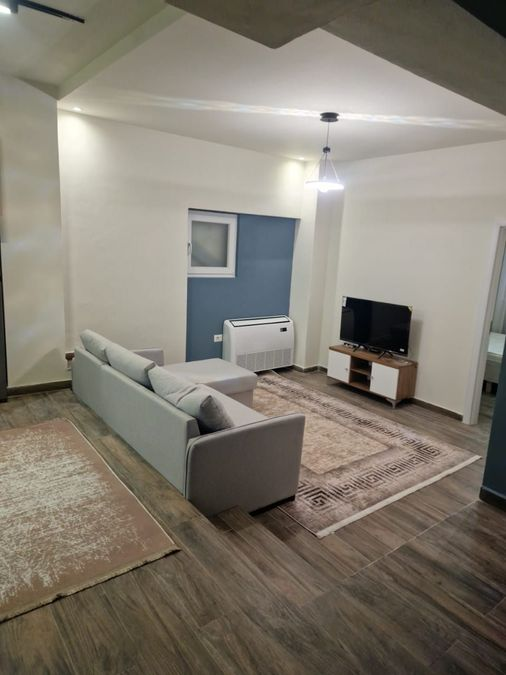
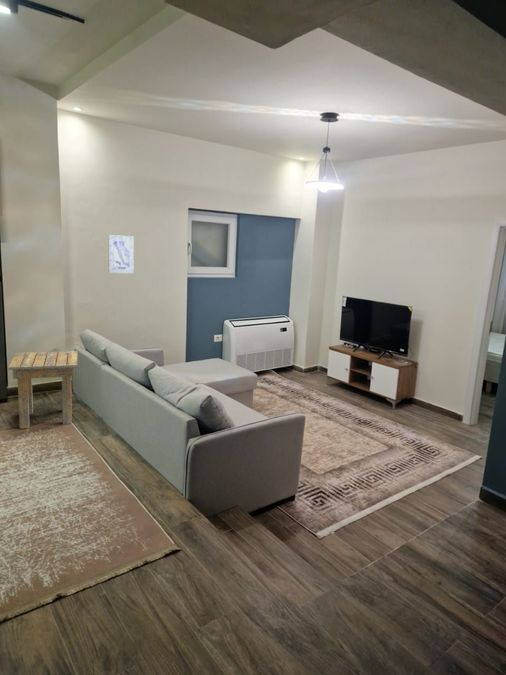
+ side table (46, 377)
+ wall art (121, 254)
